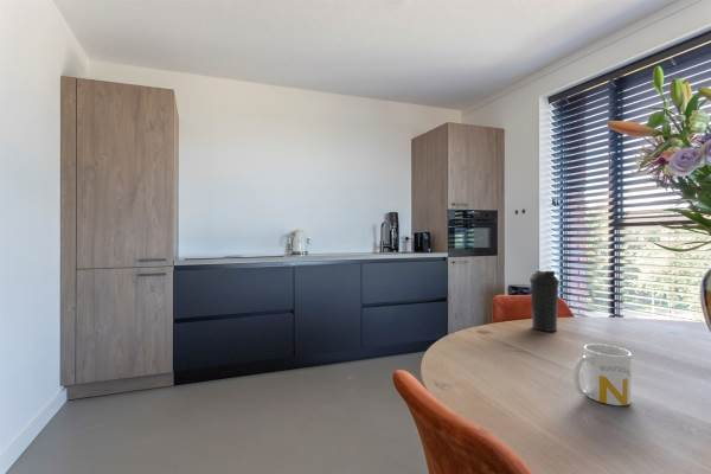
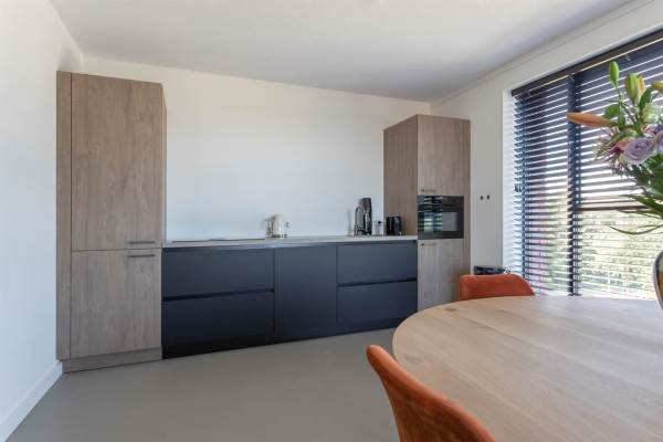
- mug (603, 374)
- water bottle (544, 299)
